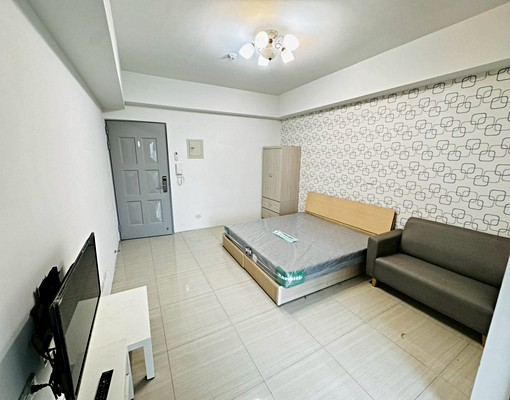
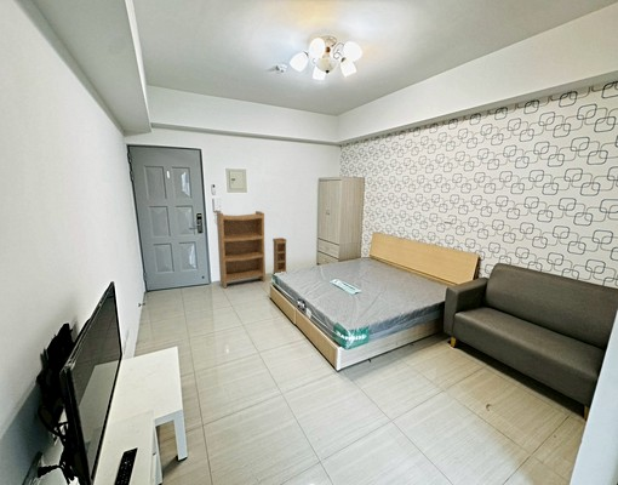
+ bookshelf (253, 245)
